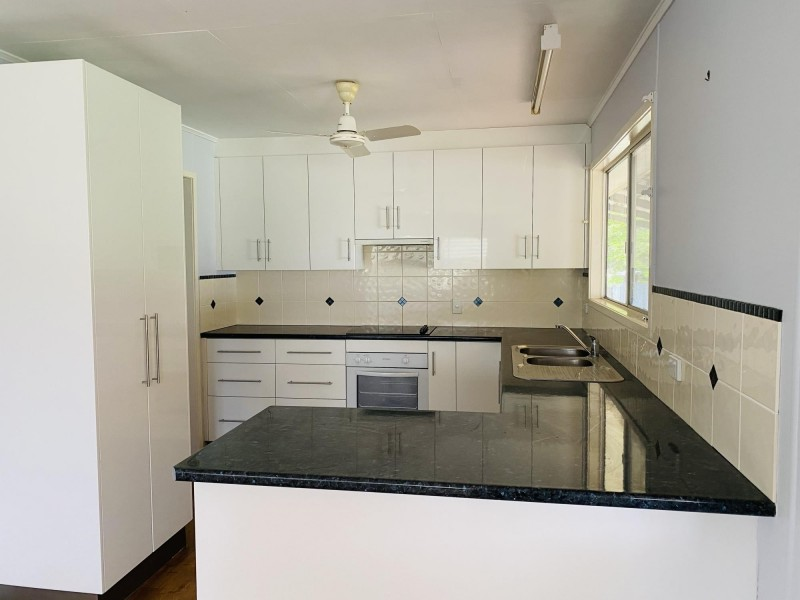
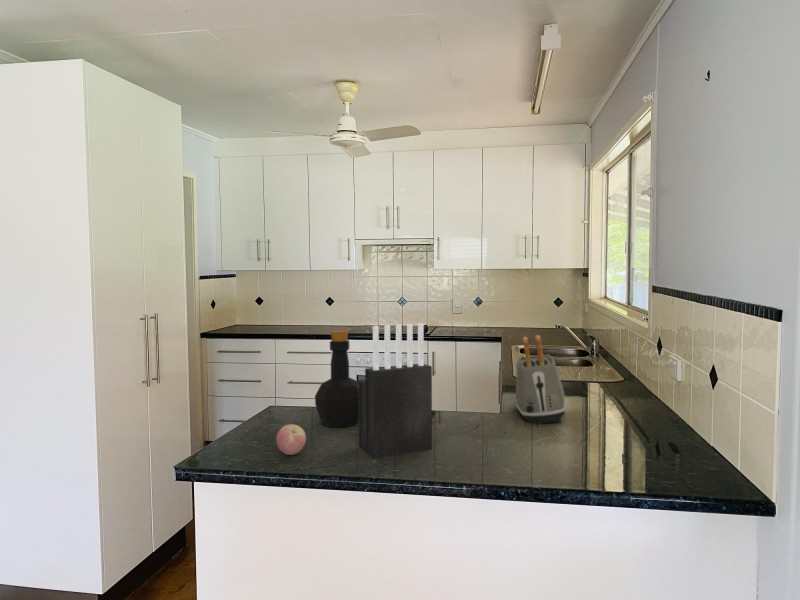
+ apple (291, 439)
+ knife block (393, 385)
+ toaster (540, 375)
+ bottle (340, 376)
